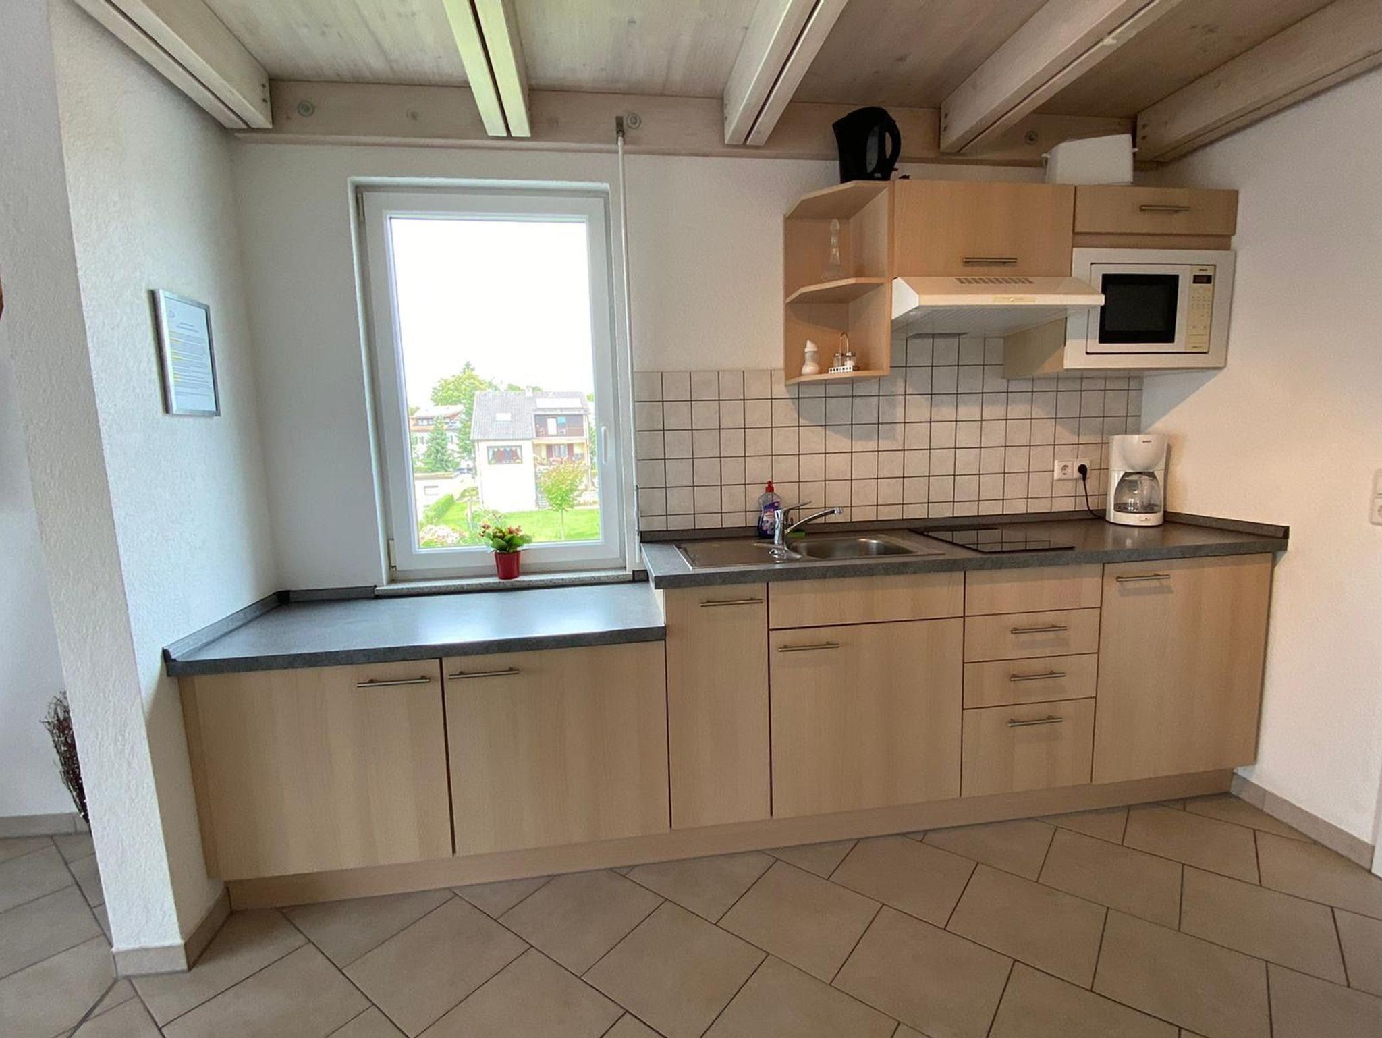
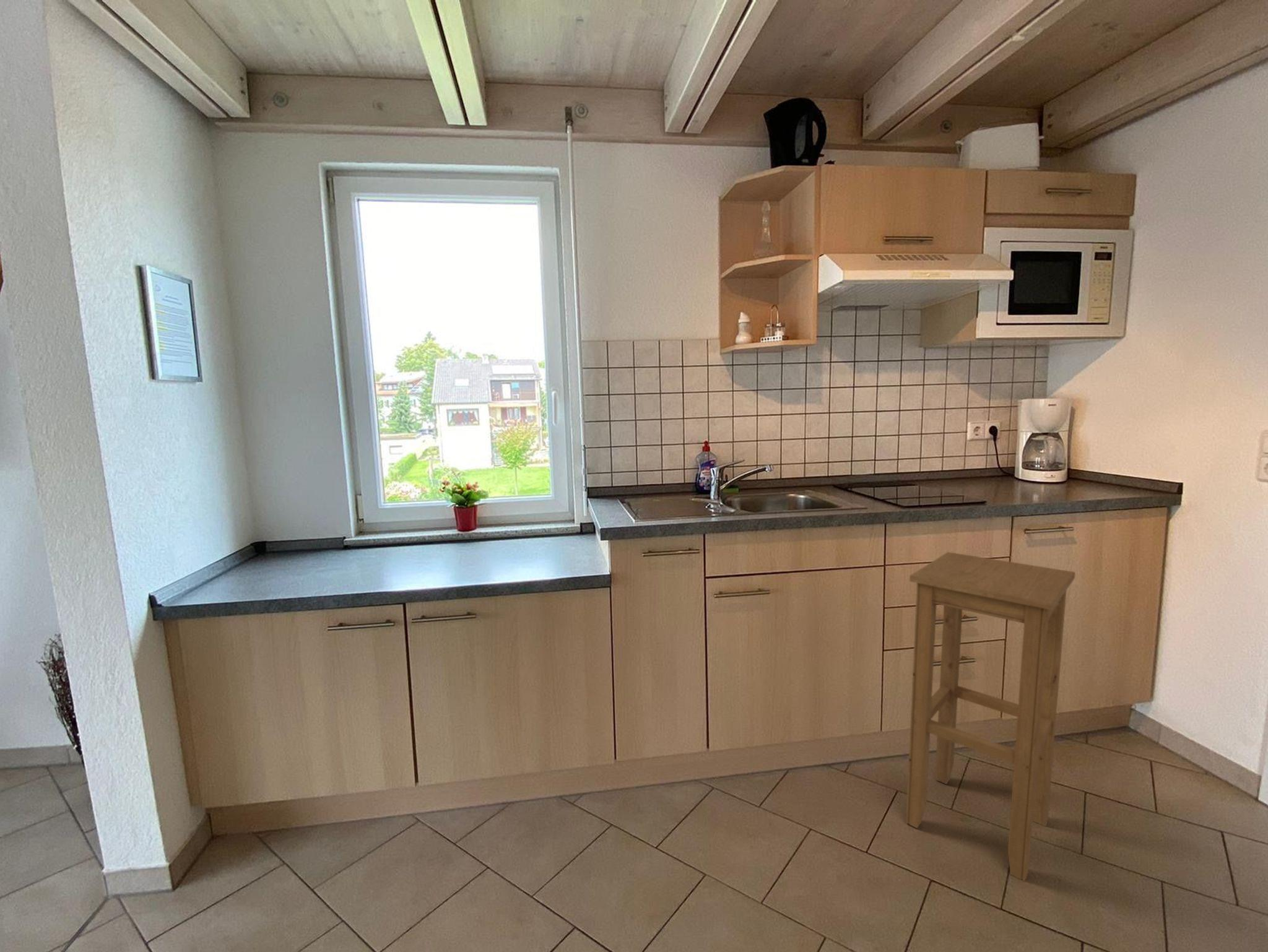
+ stool (984, 701)
